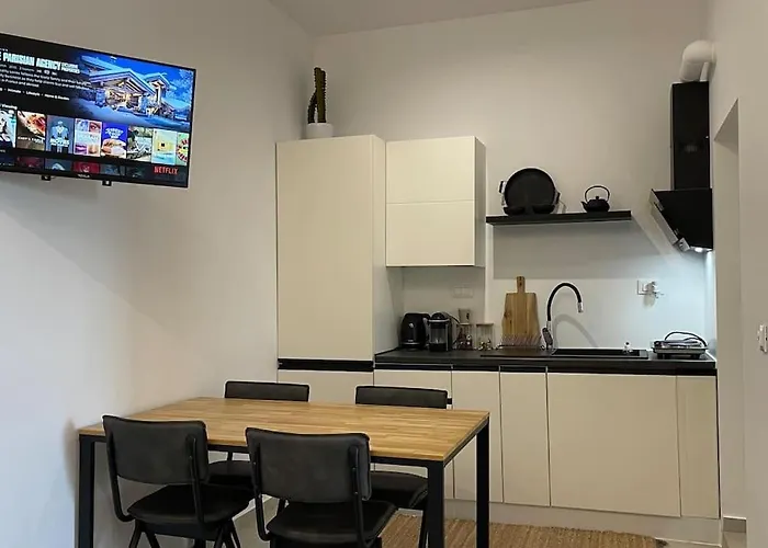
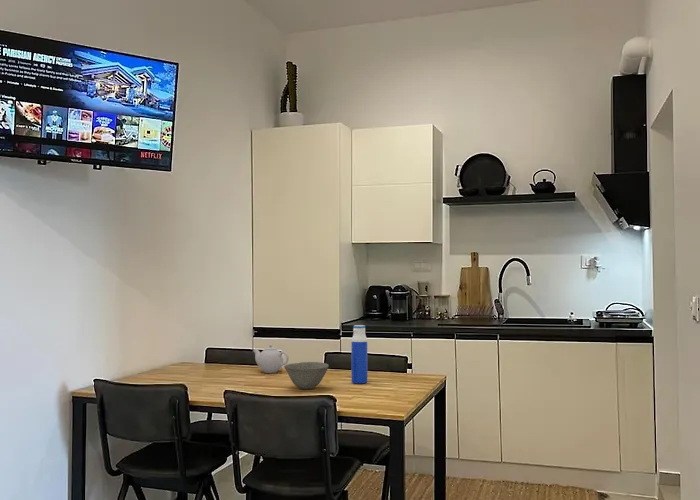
+ bowl (306, 376)
+ water bottle (359, 353)
+ teapot (270, 357)
